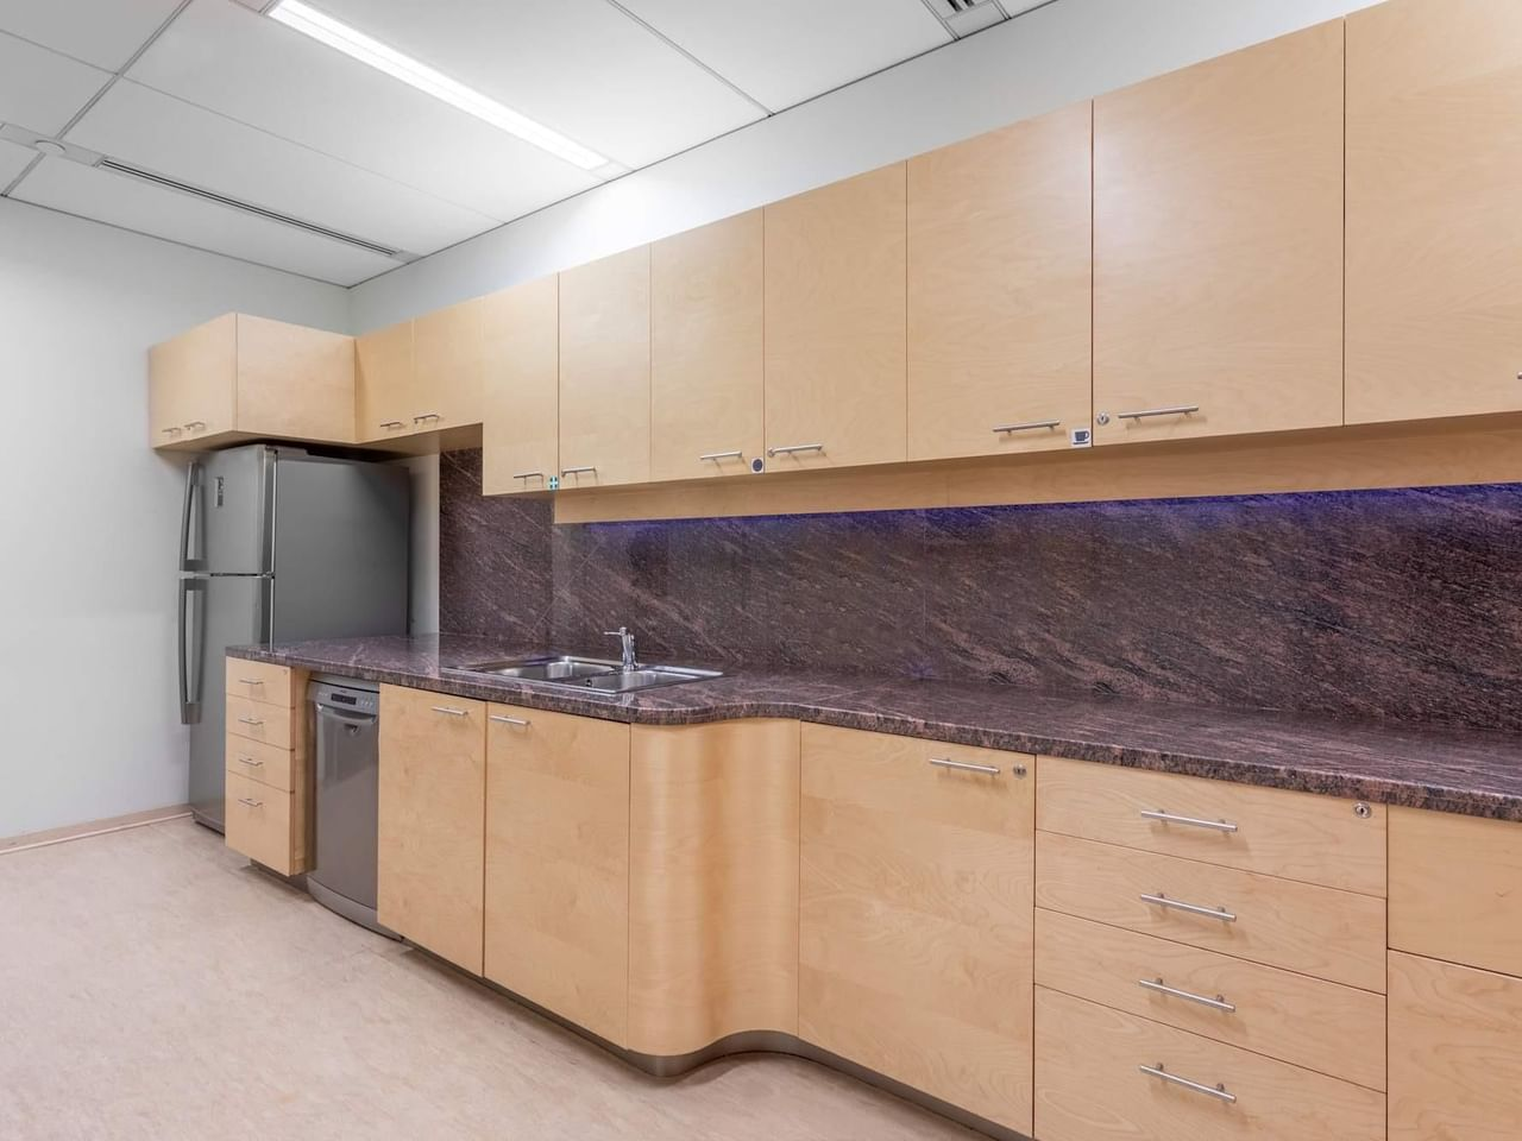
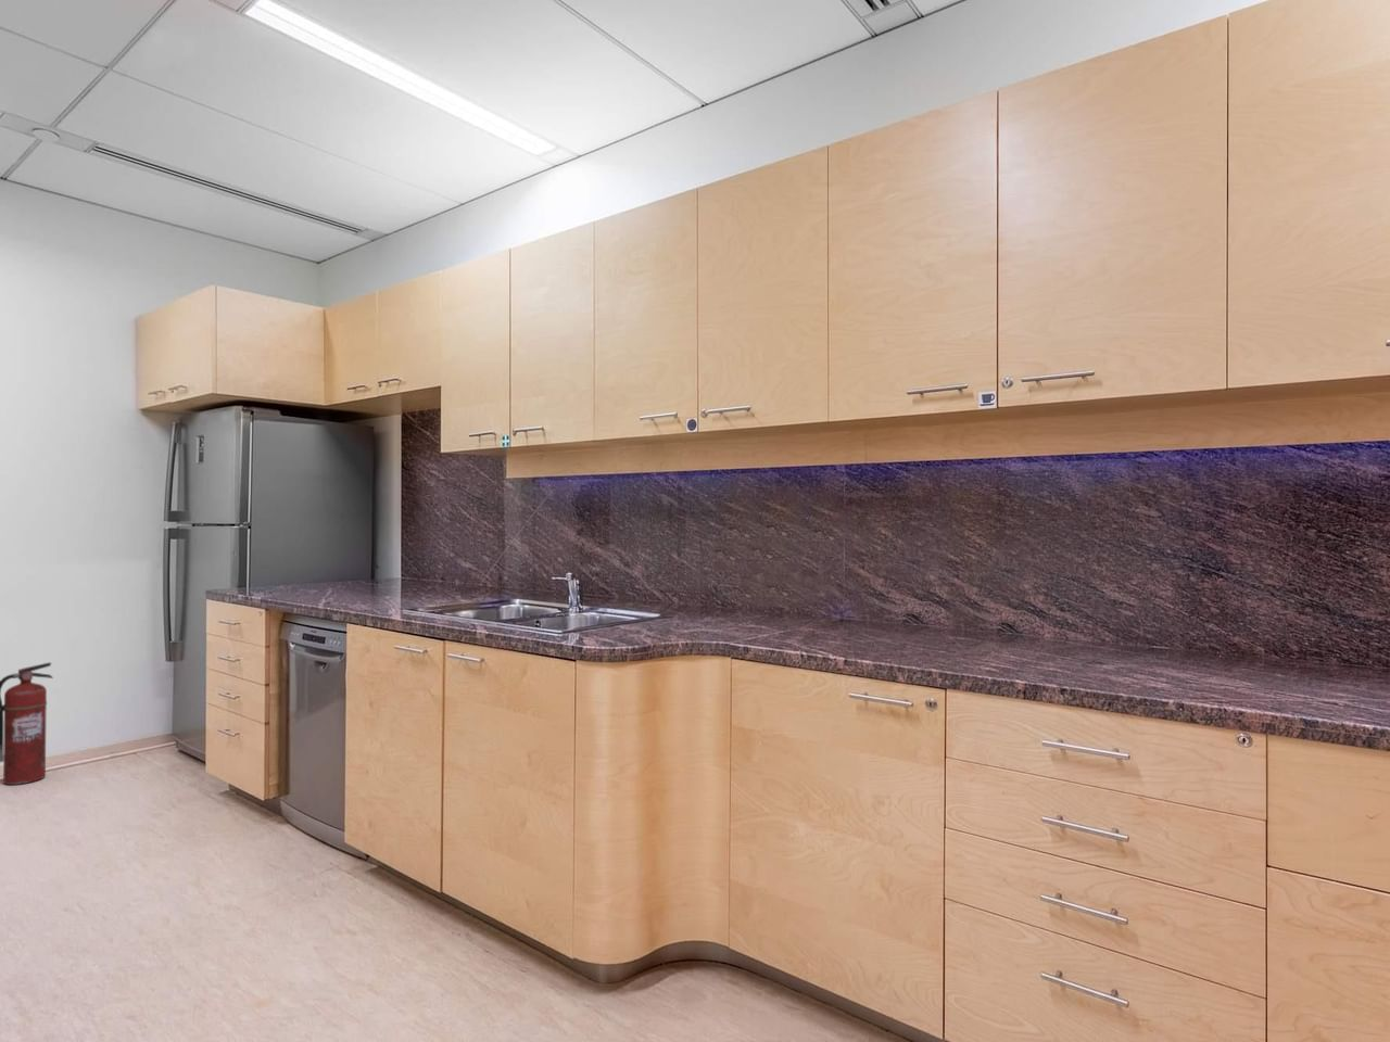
+ fire extinguisher (24, 721)
